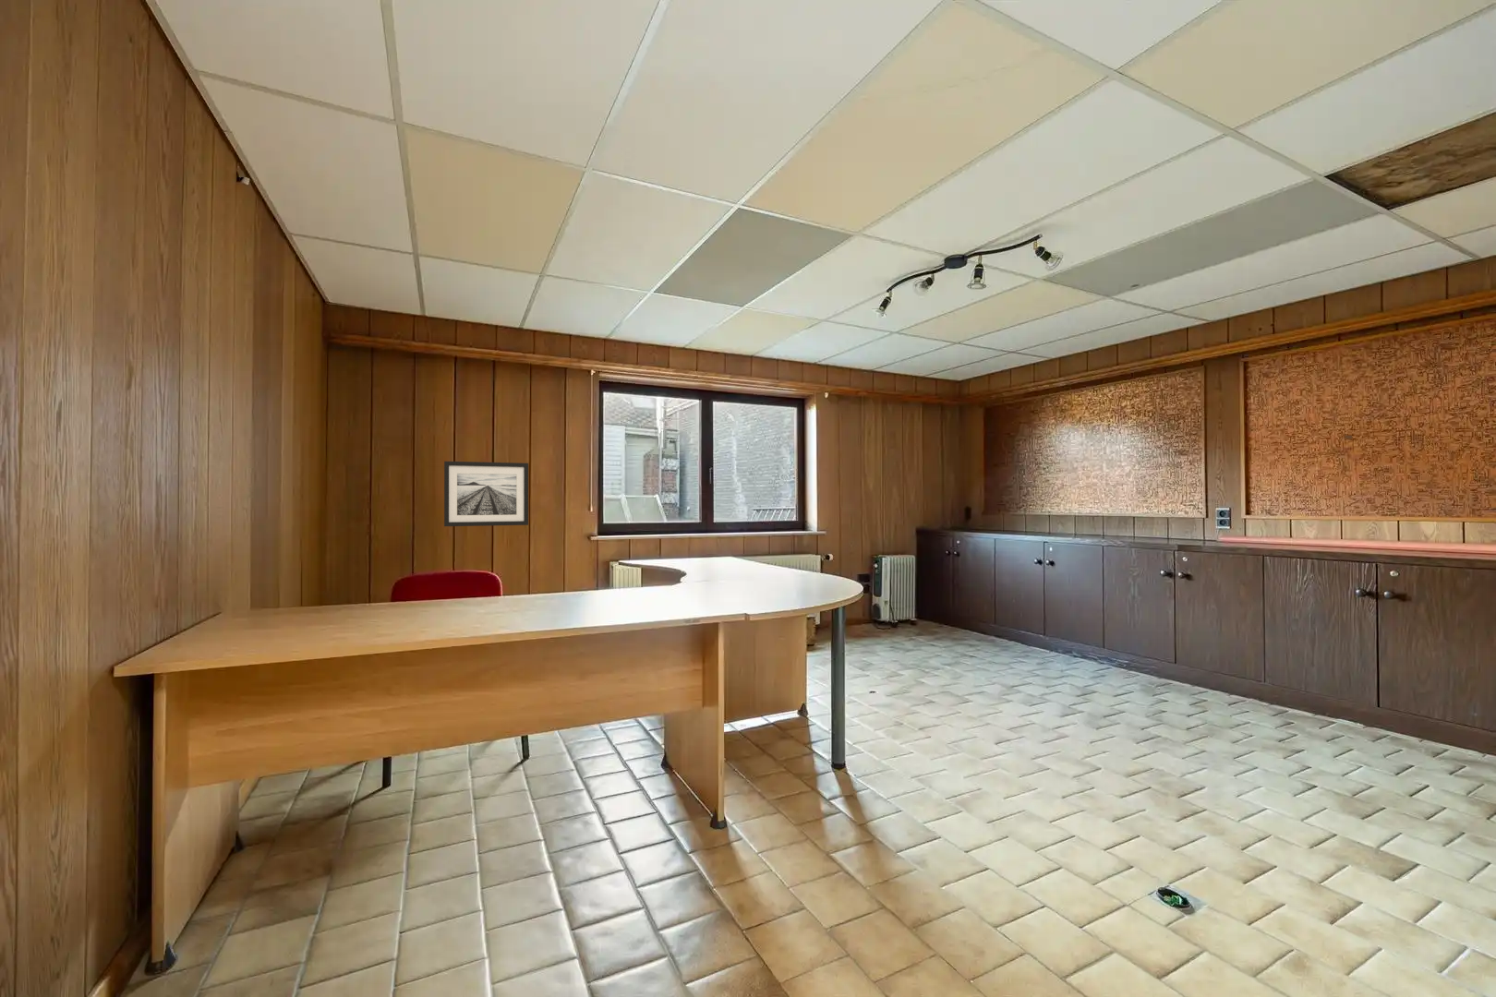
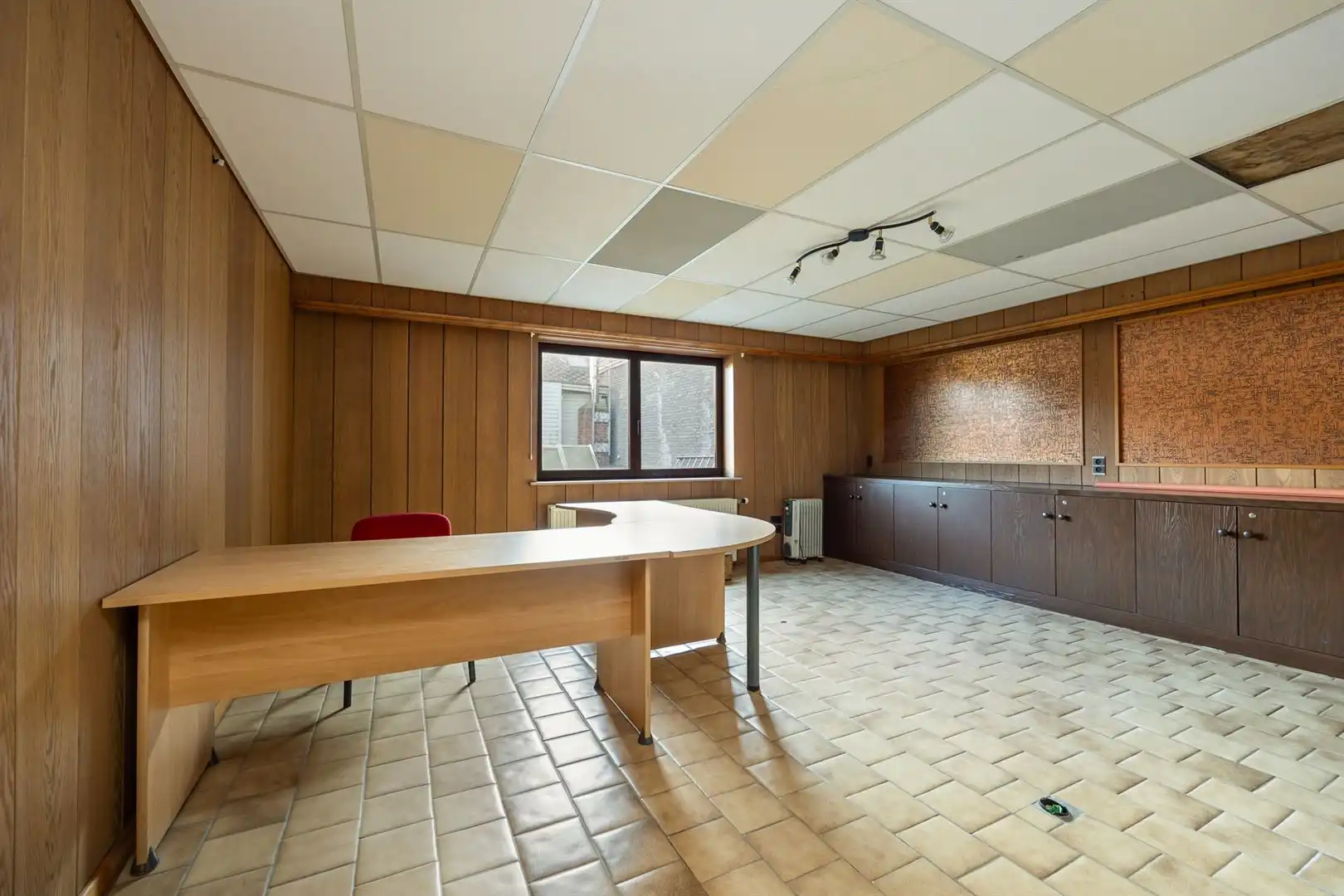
- wall art (486, 494)
